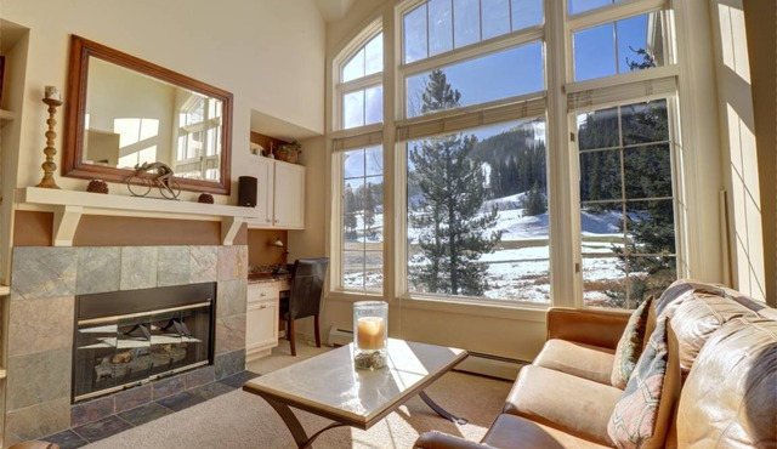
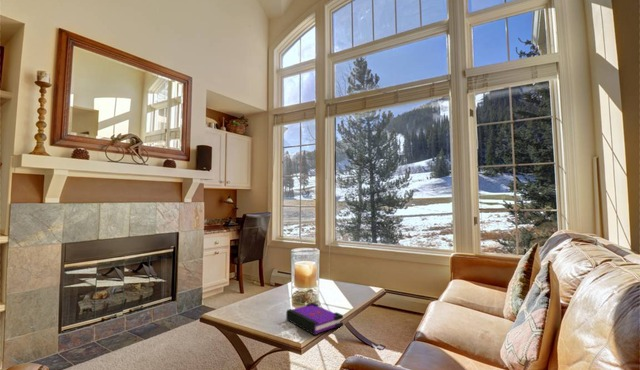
+ board game (311, 316)
